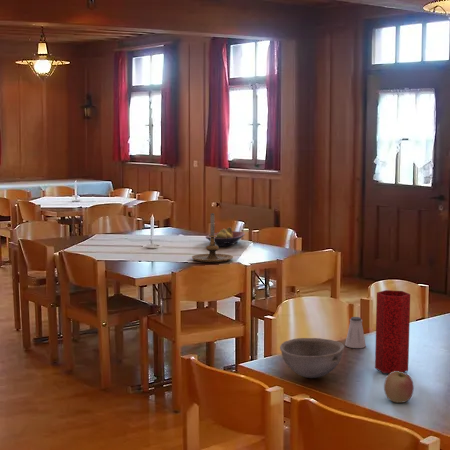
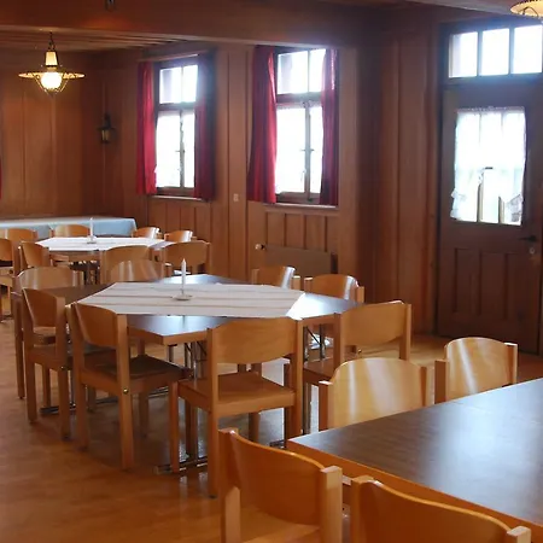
- saltshaker (355, 331)
- bowl (311, 360)
- fruit bowl (225, 235)
- candle holder (212, 236)
- vase (392, 332)
- apple (398, 386)
